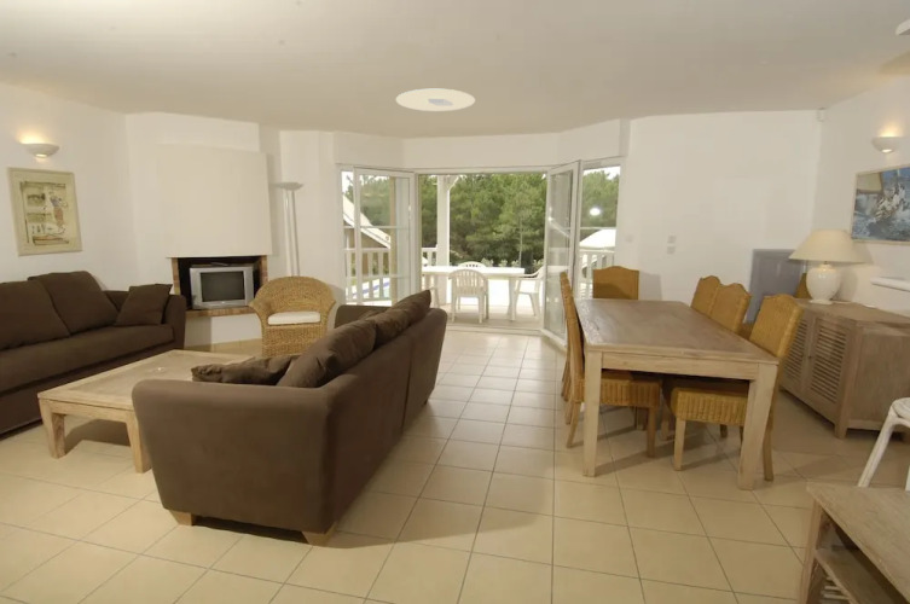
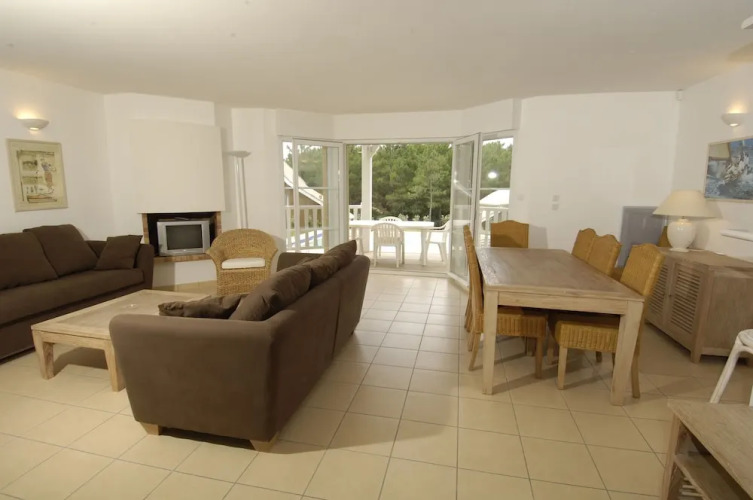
- ceiling light (435, 97)
